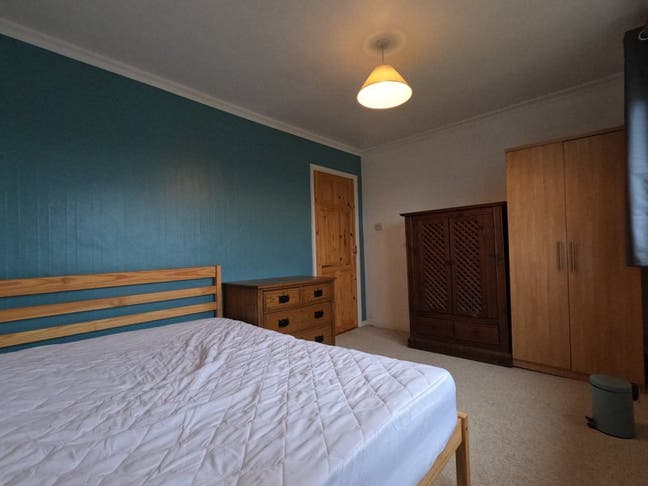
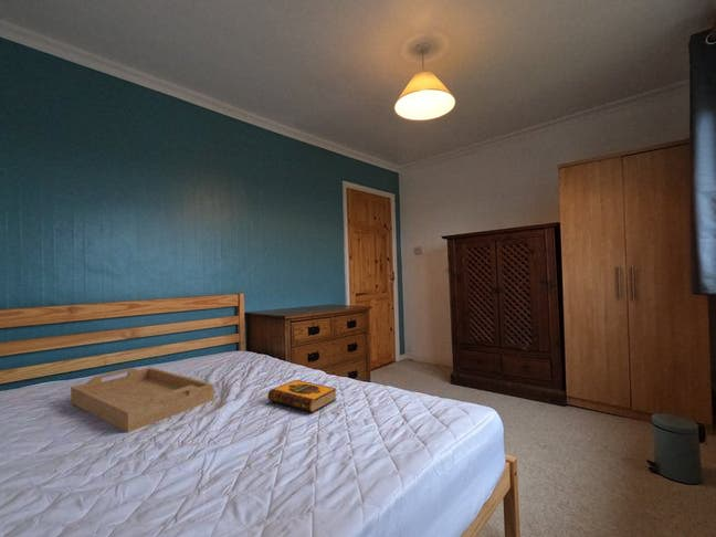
+ serving tray (141, 391)
+ hardback book (302, 394)
